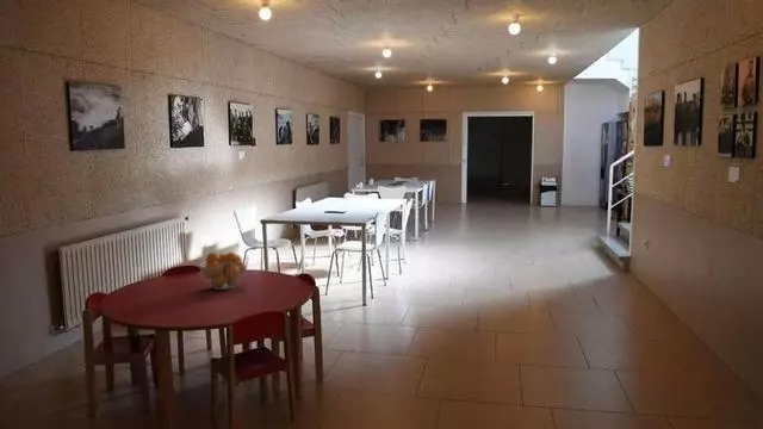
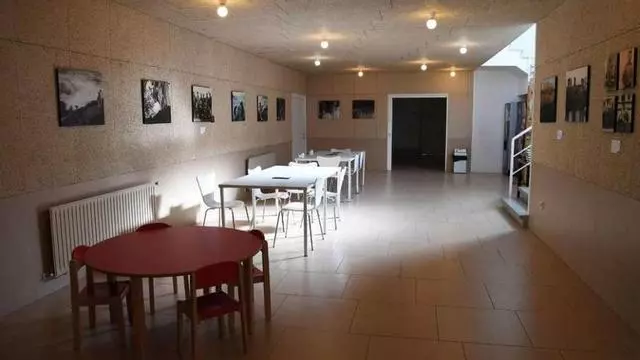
- fruit basket (223, 269)
